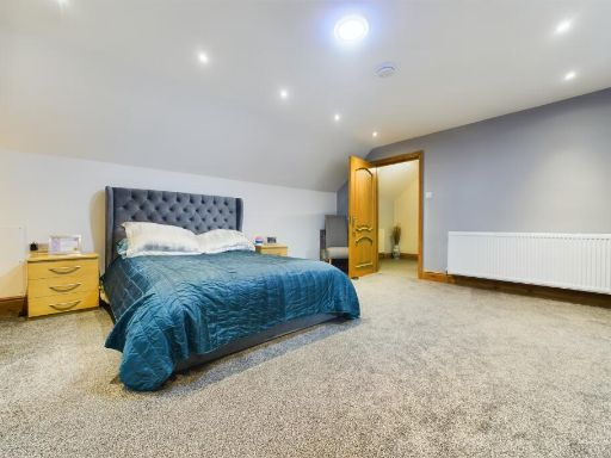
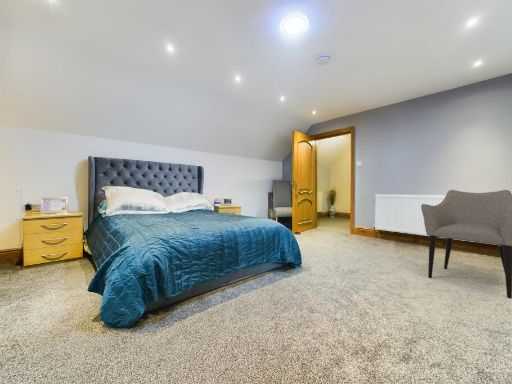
+ armchair (472, 234)
